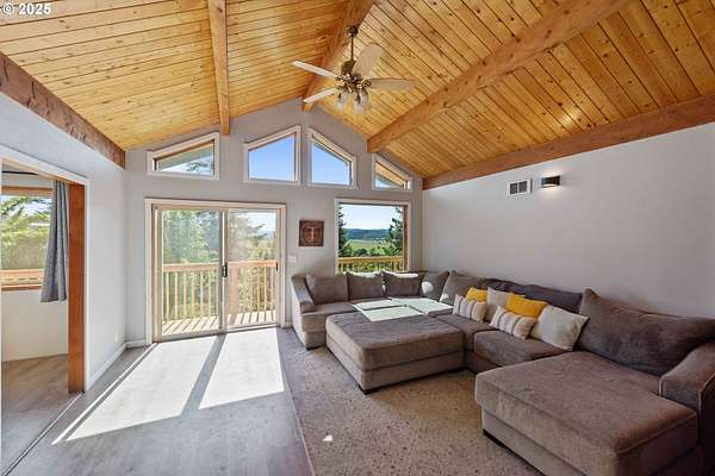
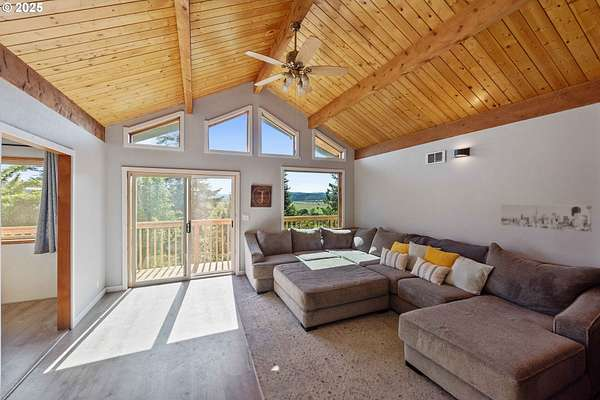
+ wall art (540, 216)
